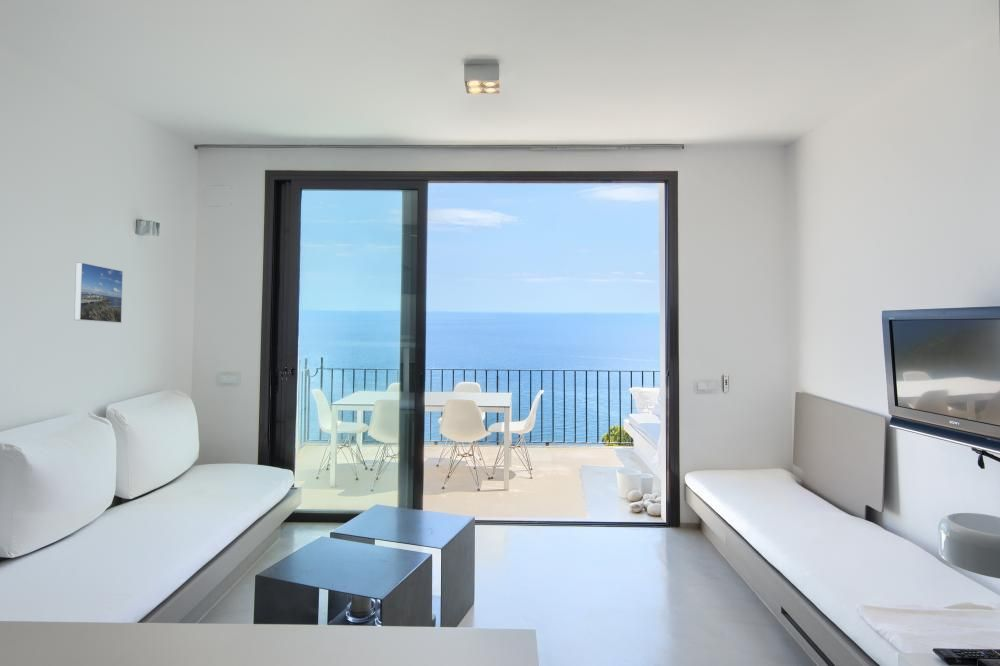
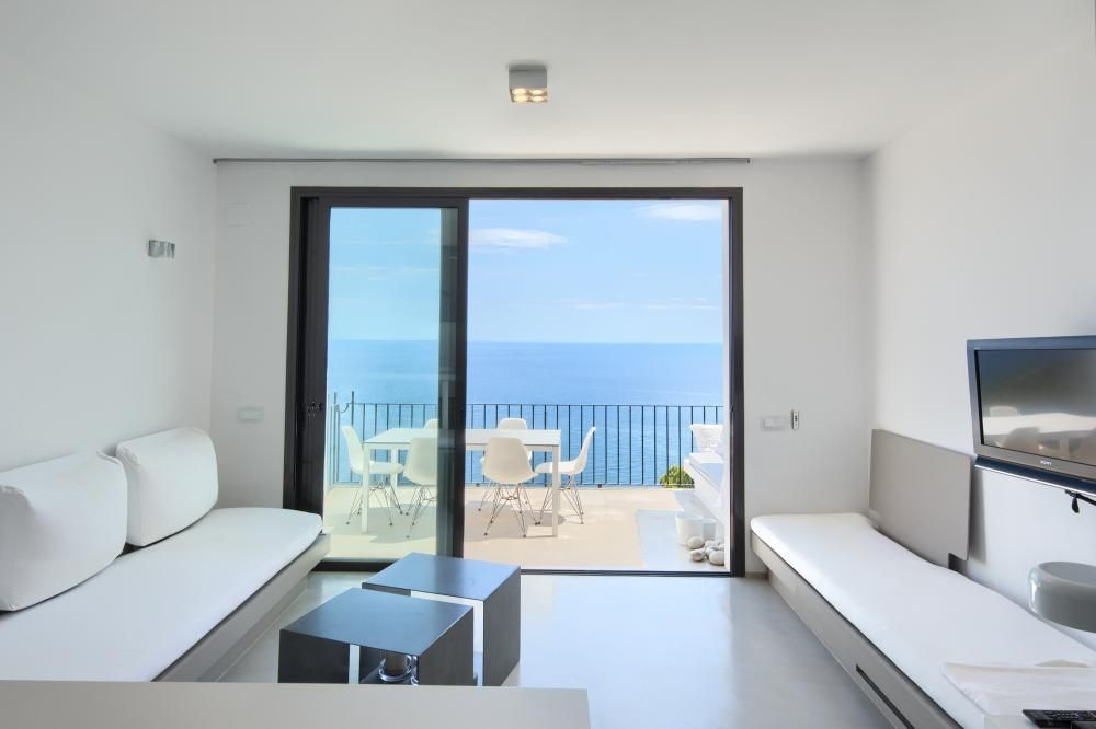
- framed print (99, 294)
